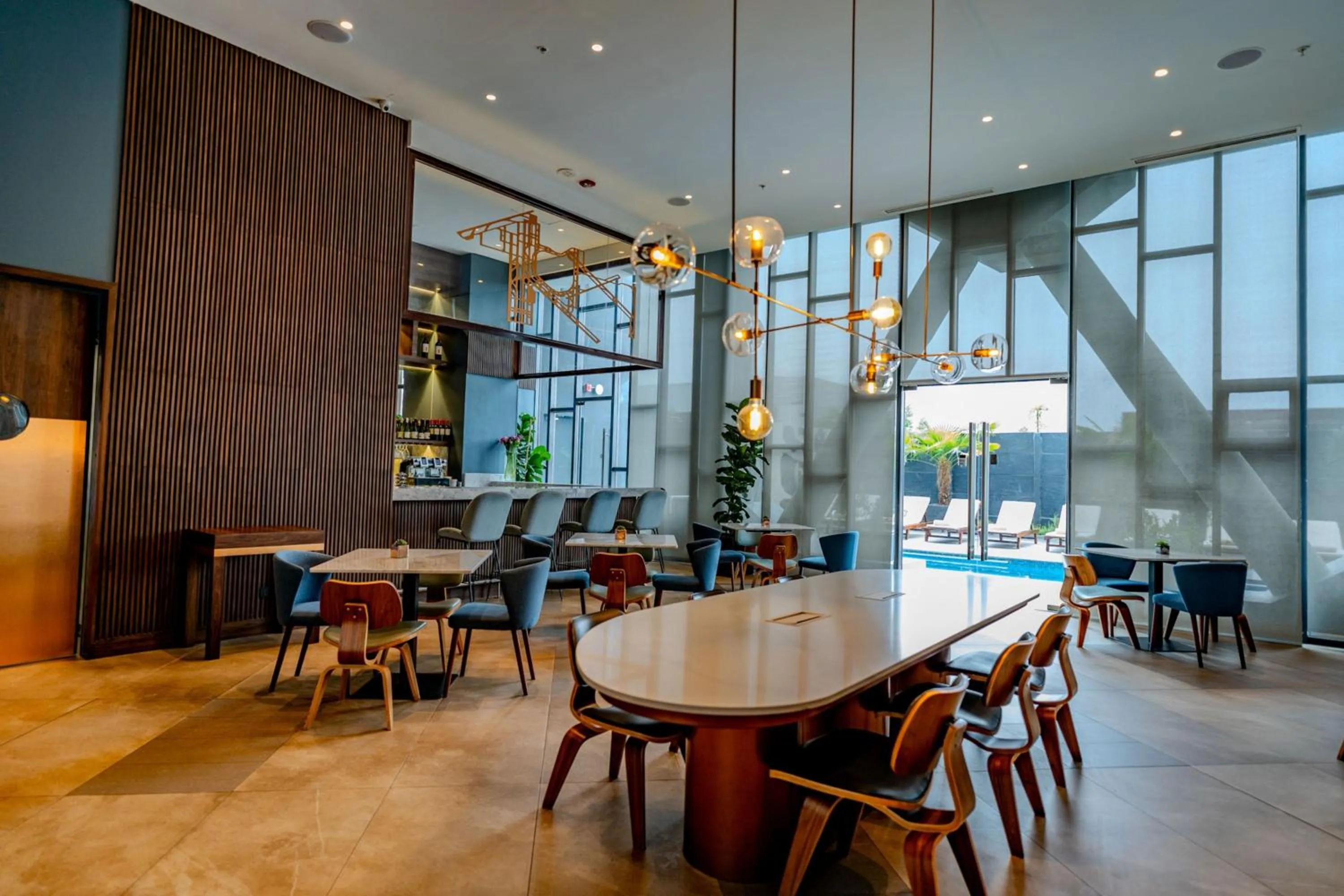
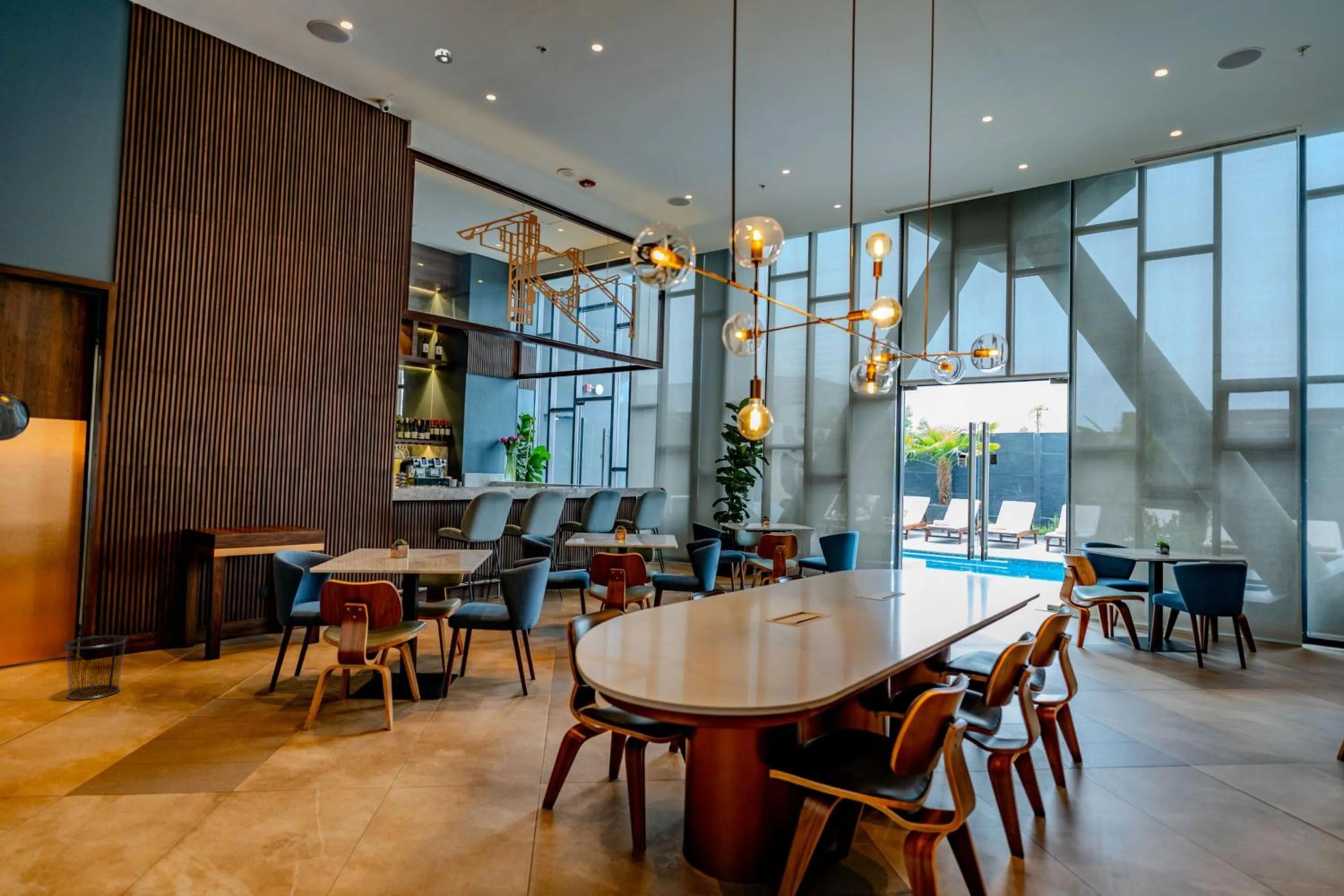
+ smoke detector (444, 56)
+ waste bin (95, 667)
